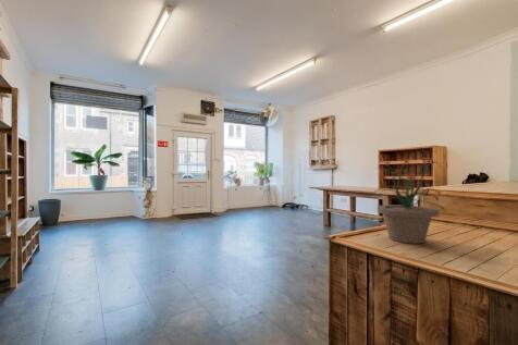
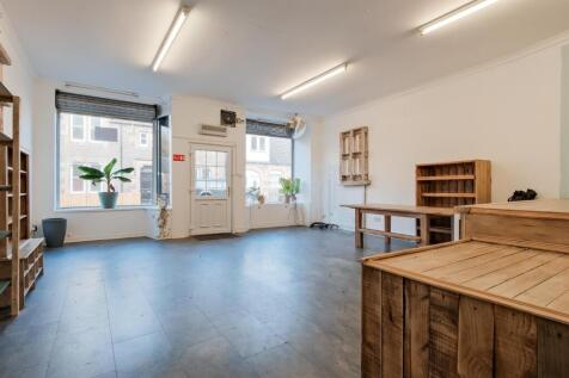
- potted plant (408, 196)
